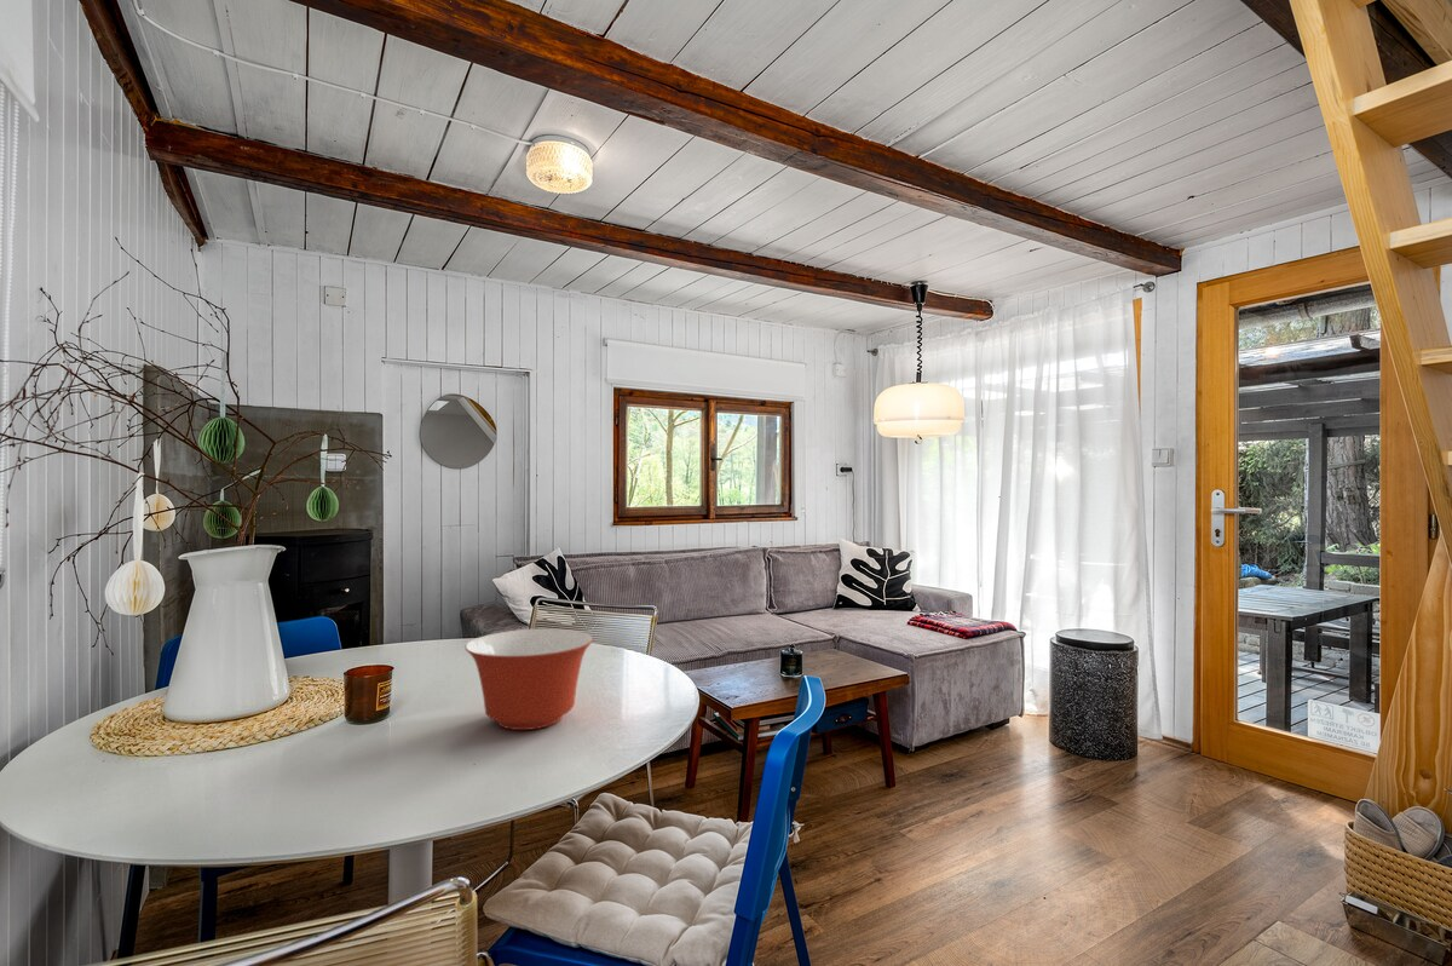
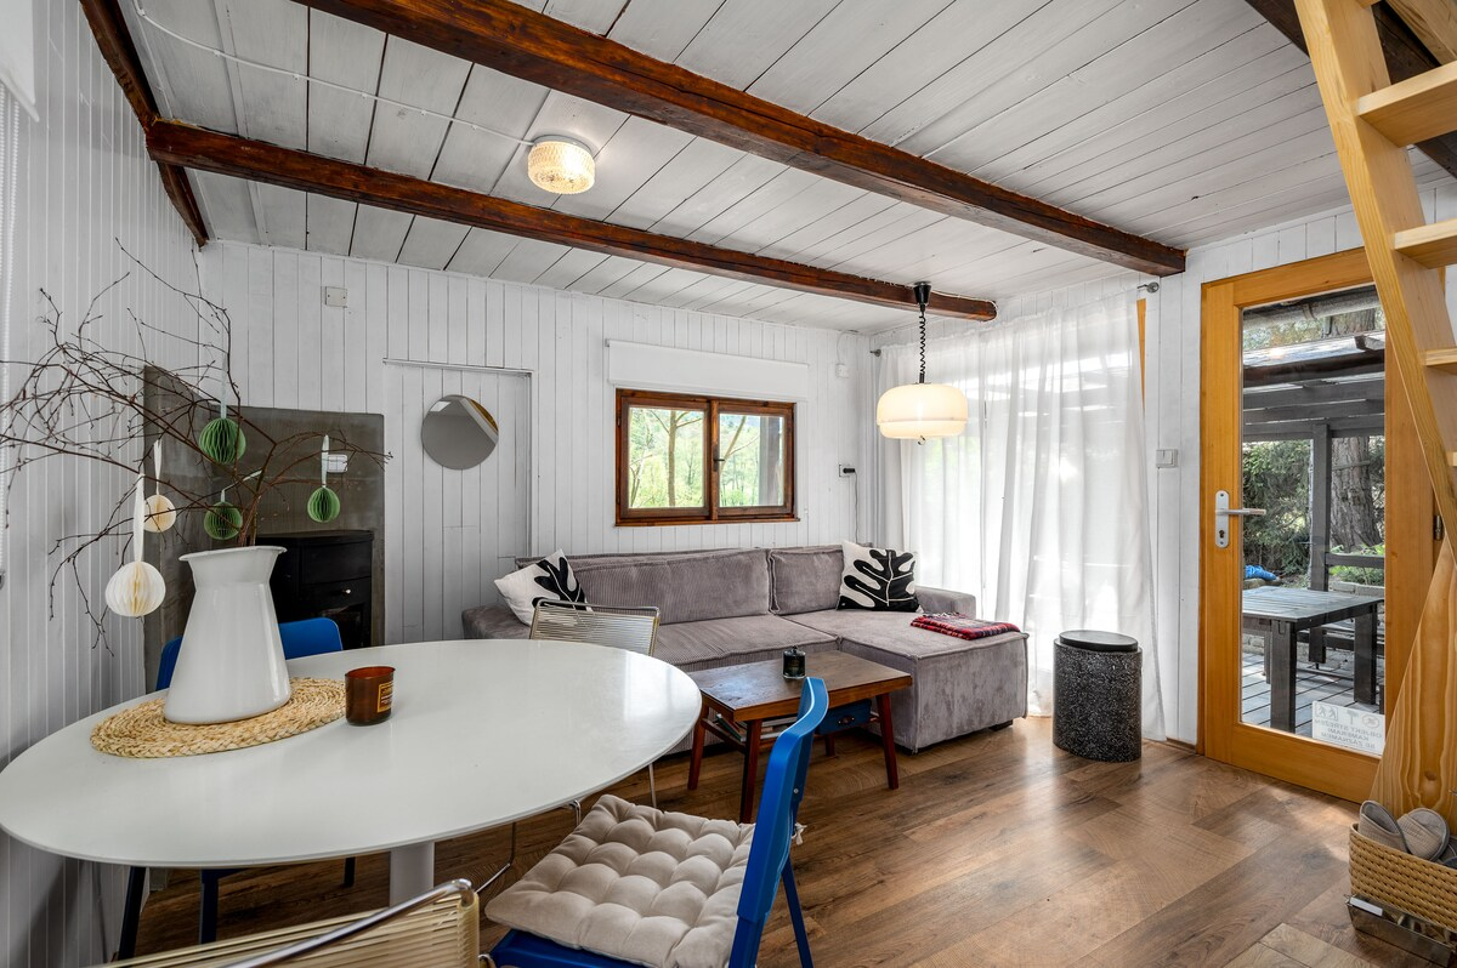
- mixing bowl (530, 679)
